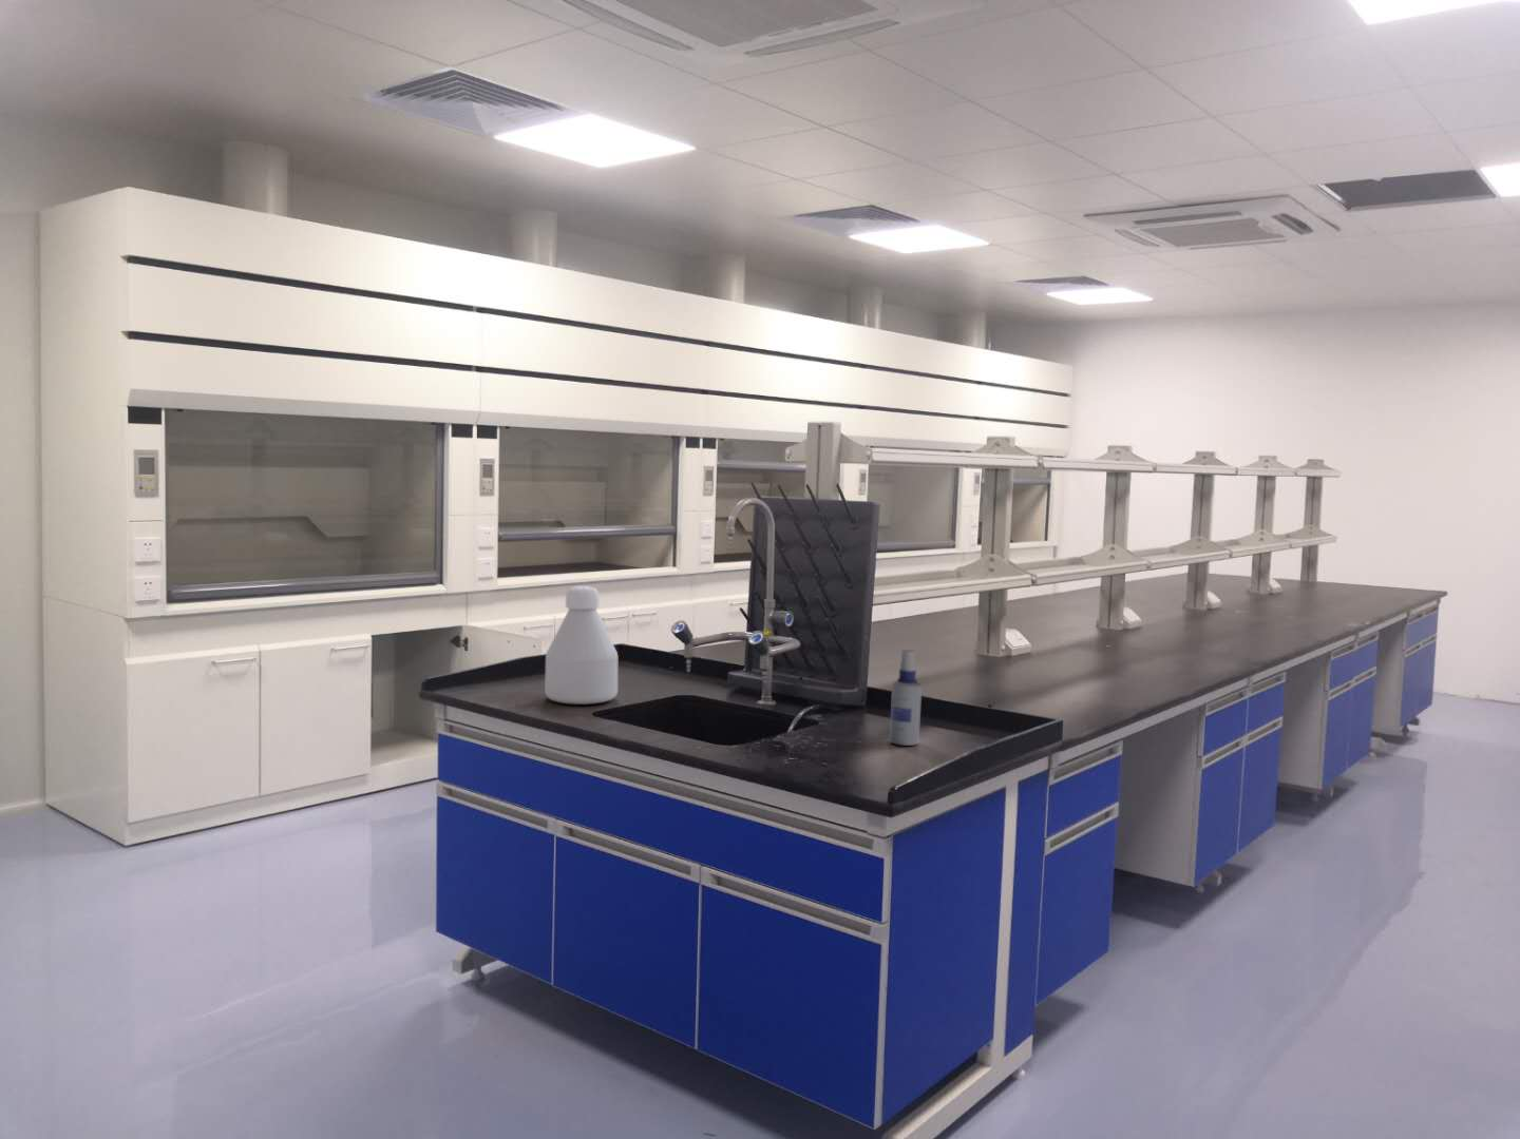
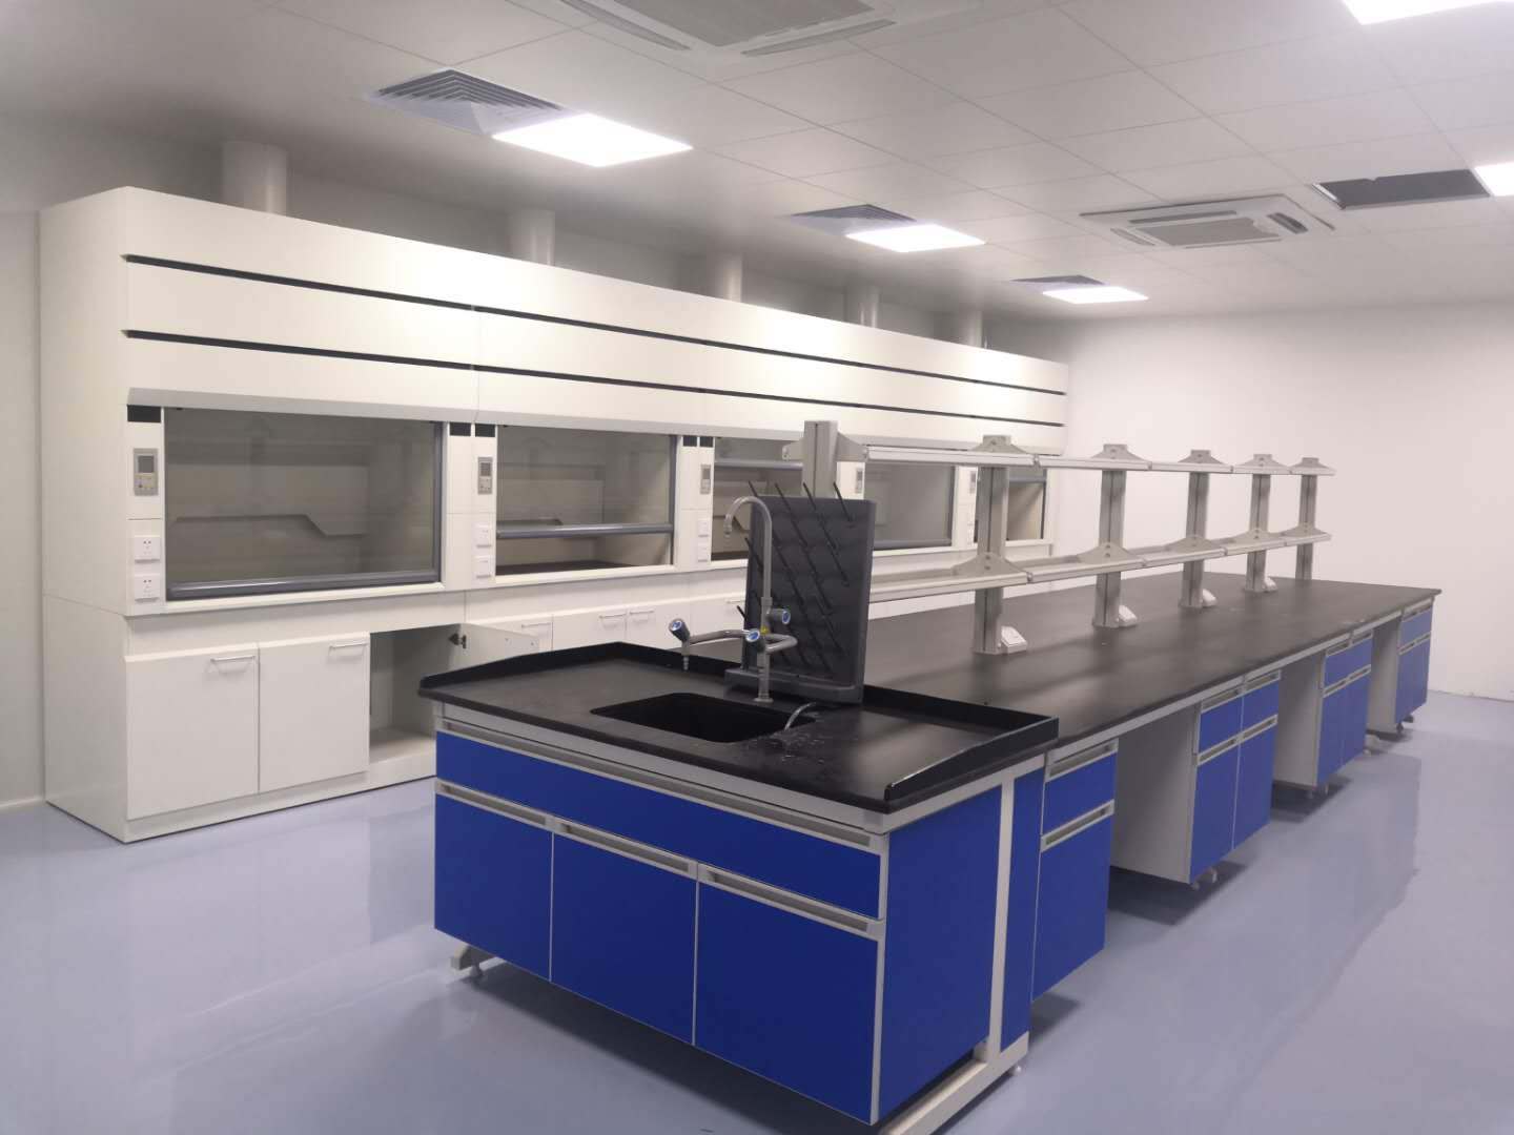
- bottle (582, 642)
- spray bottle (906, 696)
